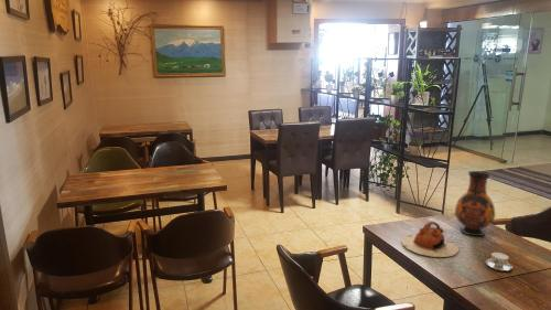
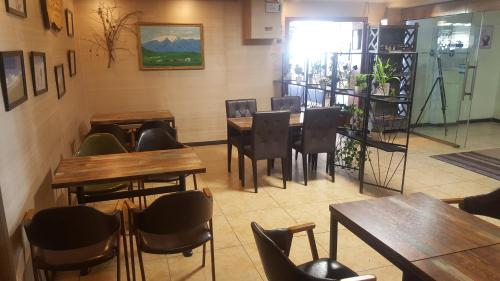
- teapot (430, 233)
- vase (475, 203)
- teacup (499, 260)
